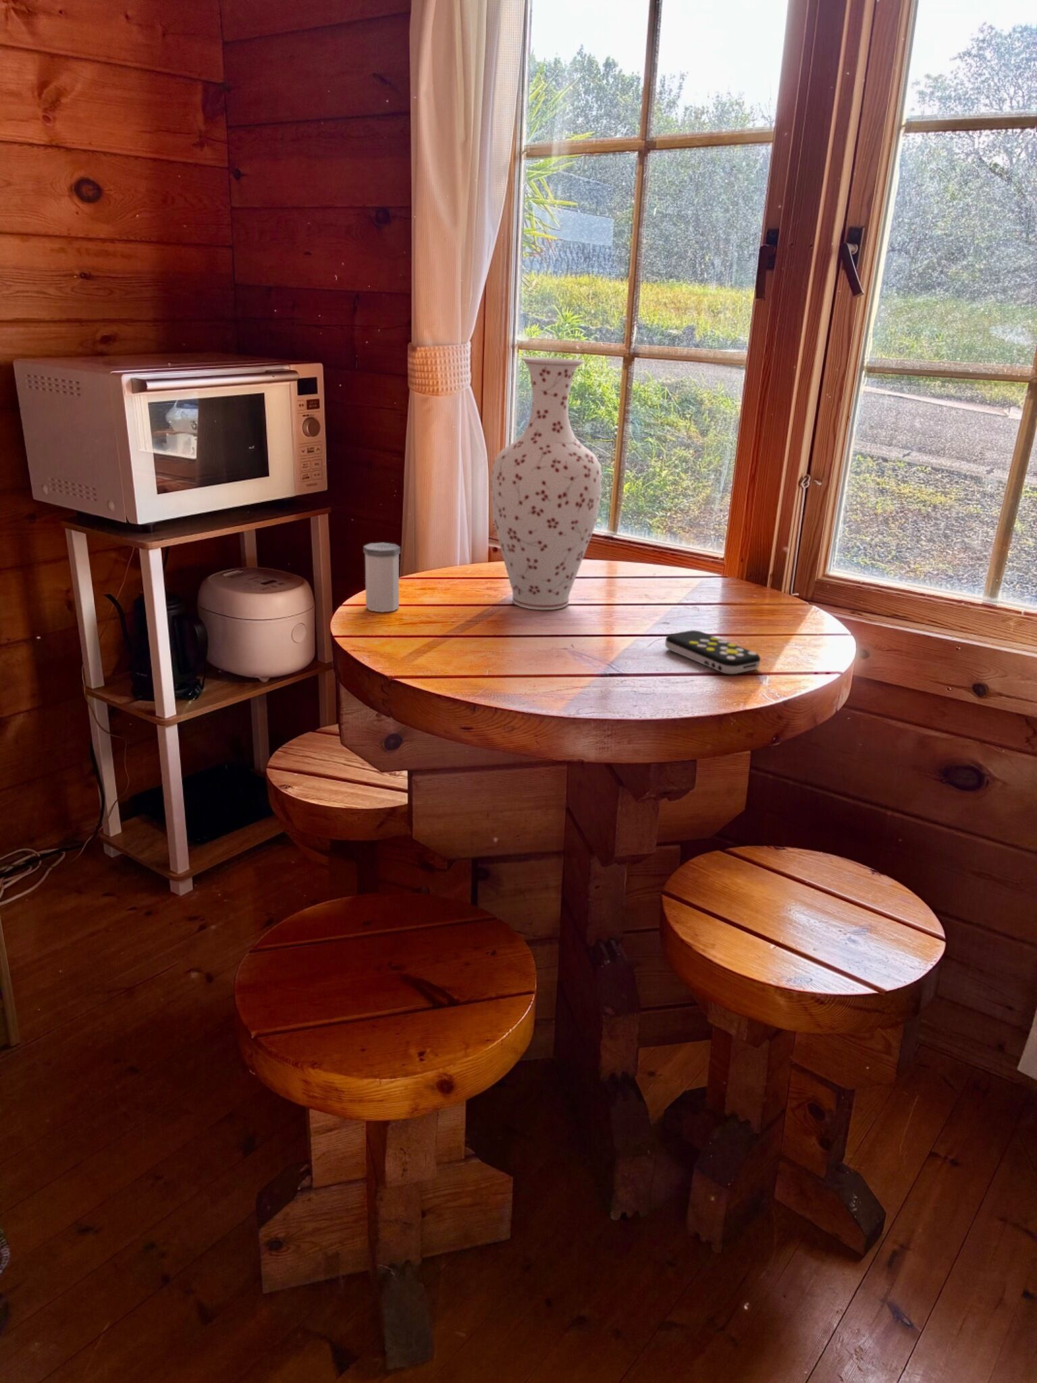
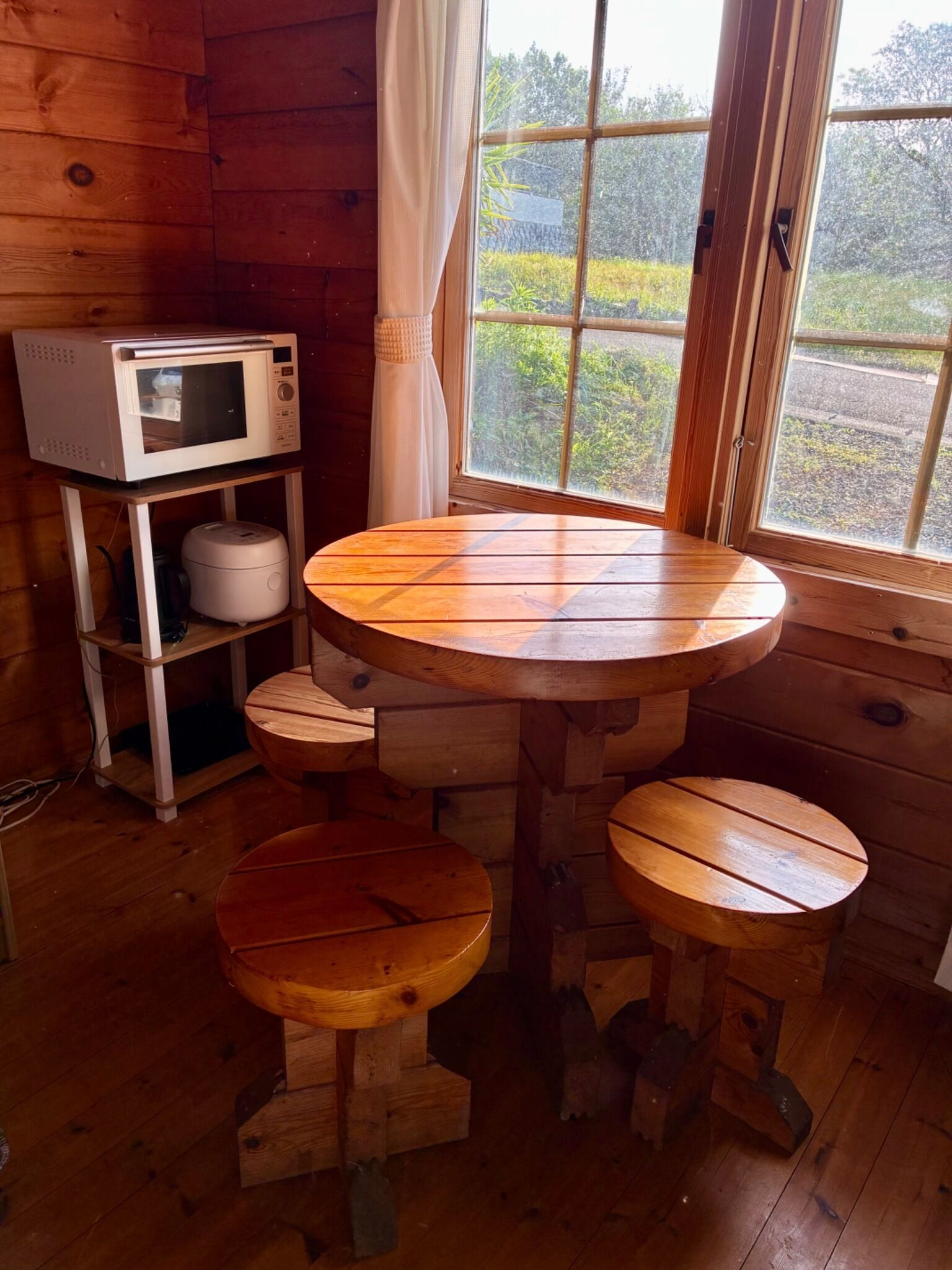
- remote control (711, 650)
- vase (546, 486)
- salt shaker (382, 577)
